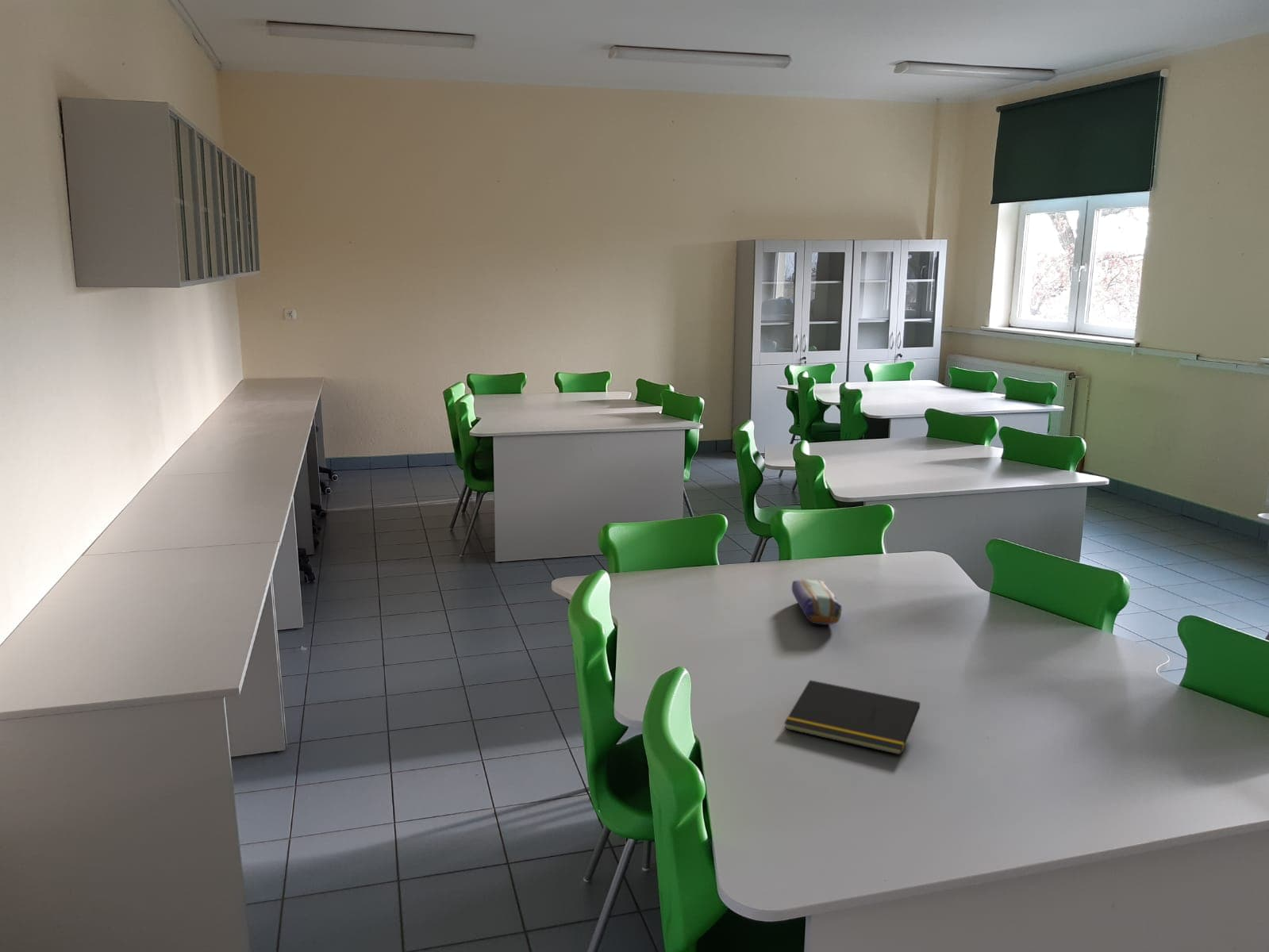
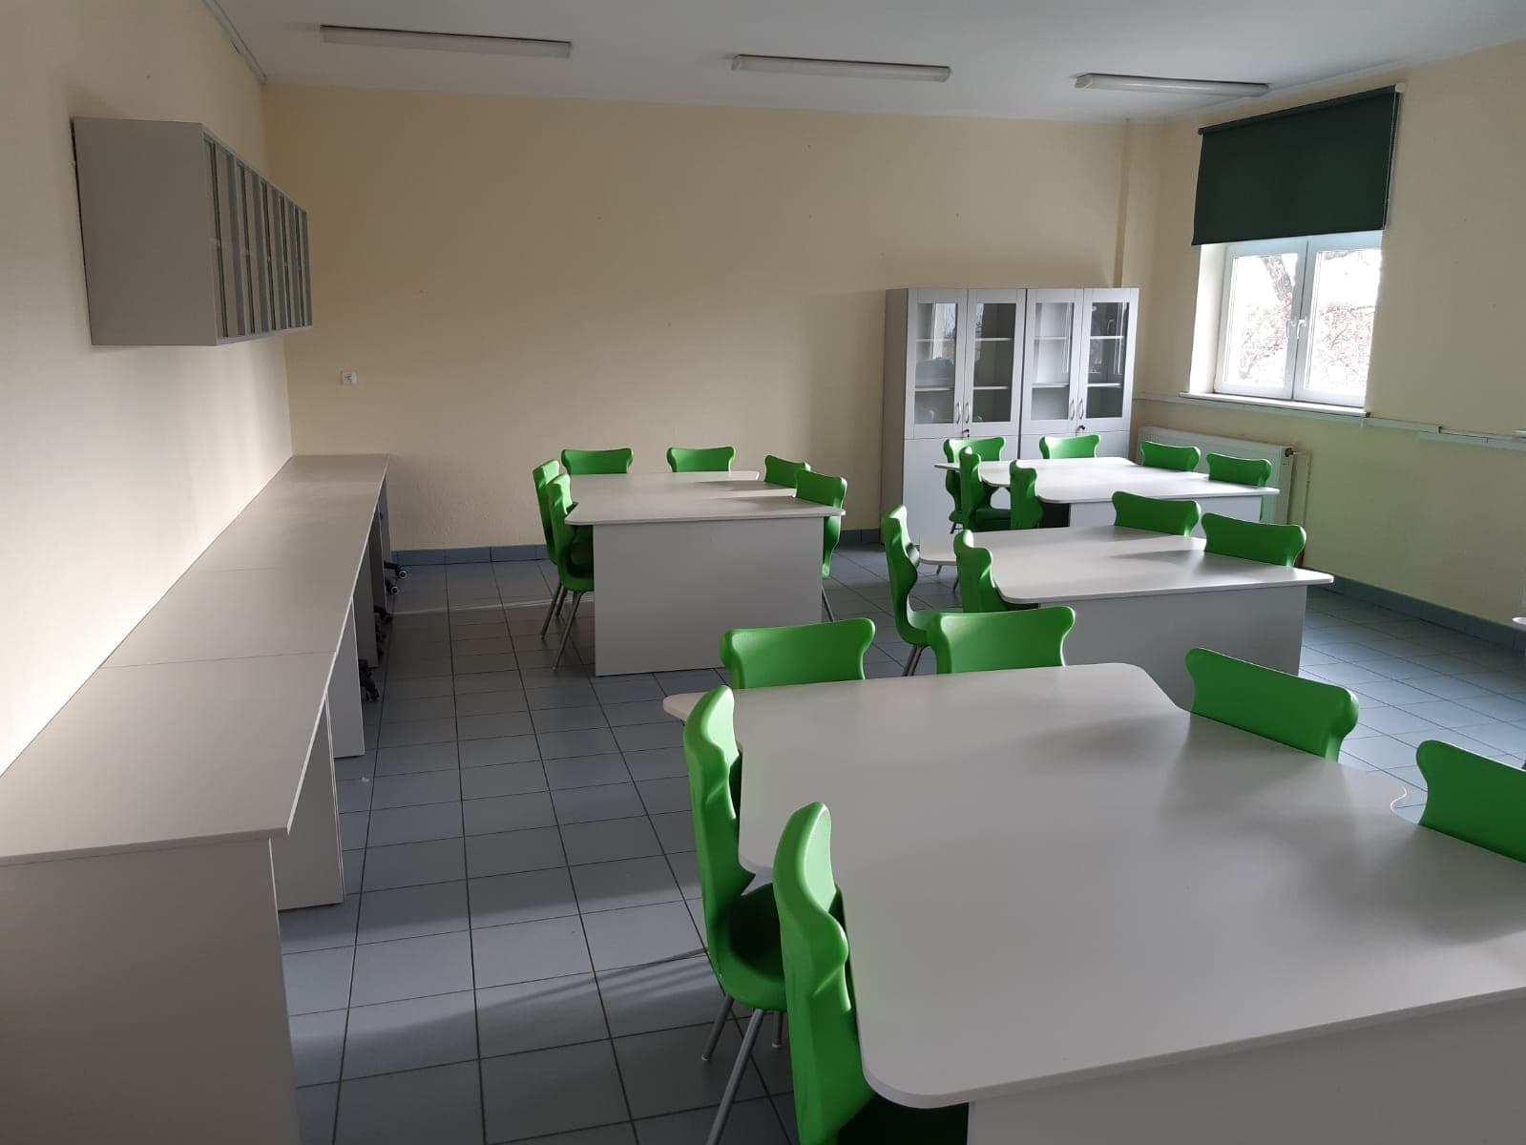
- pencil case (815, 600)
- notepad (852, 715)
